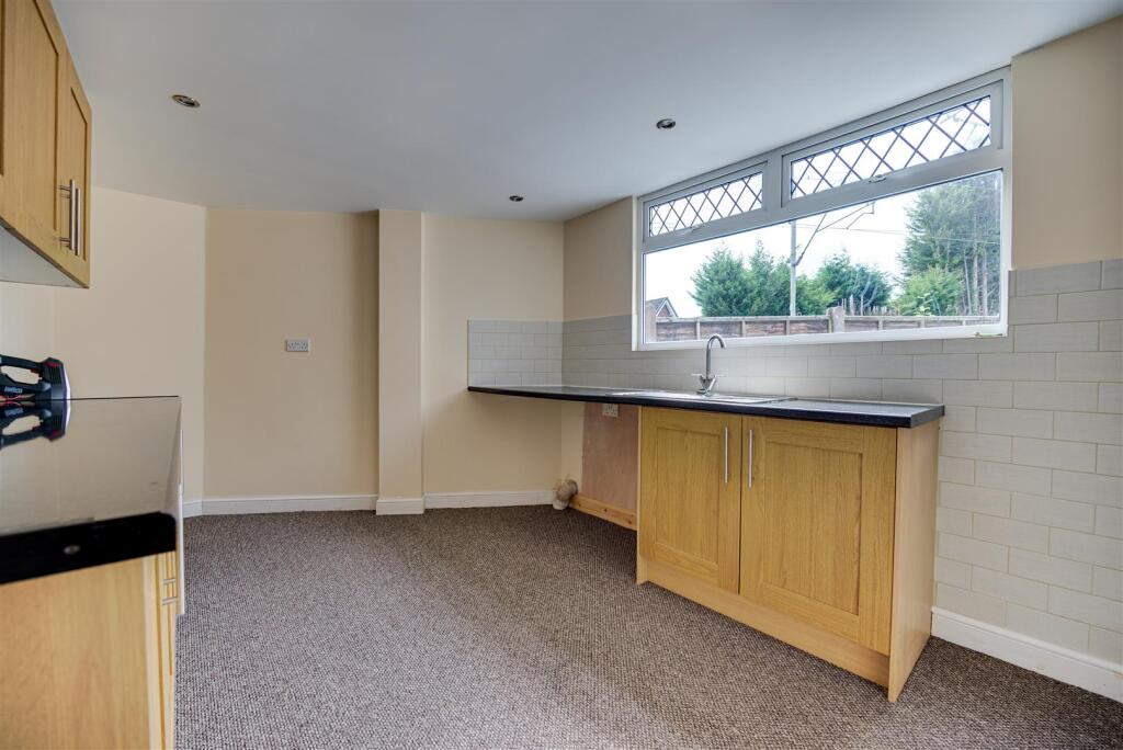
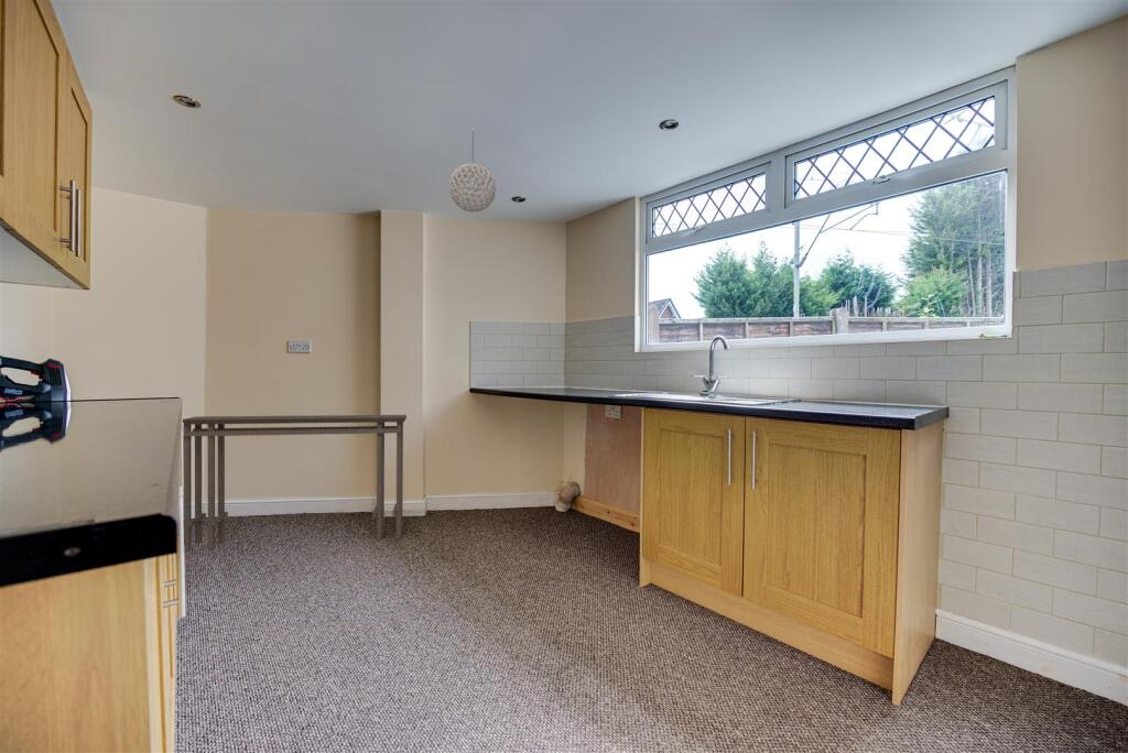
+ console table (301, 434)
+ pendant light (473, 170)
